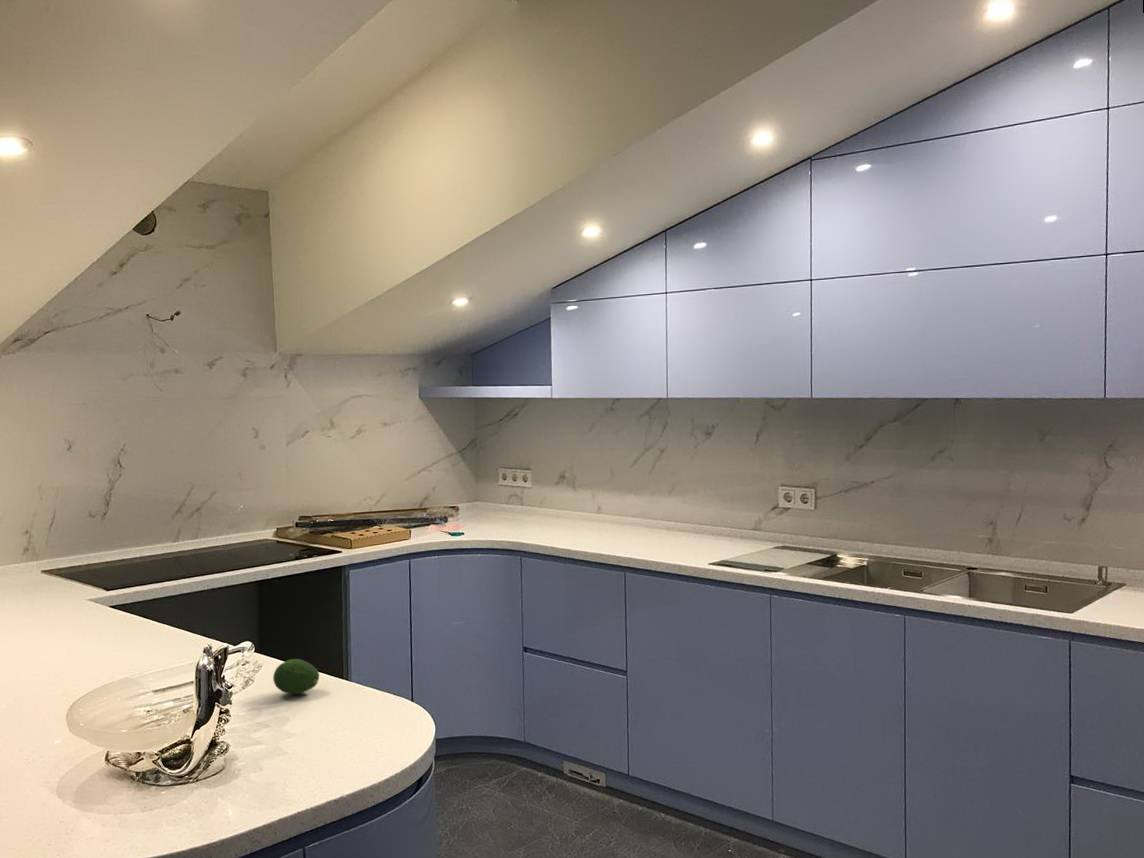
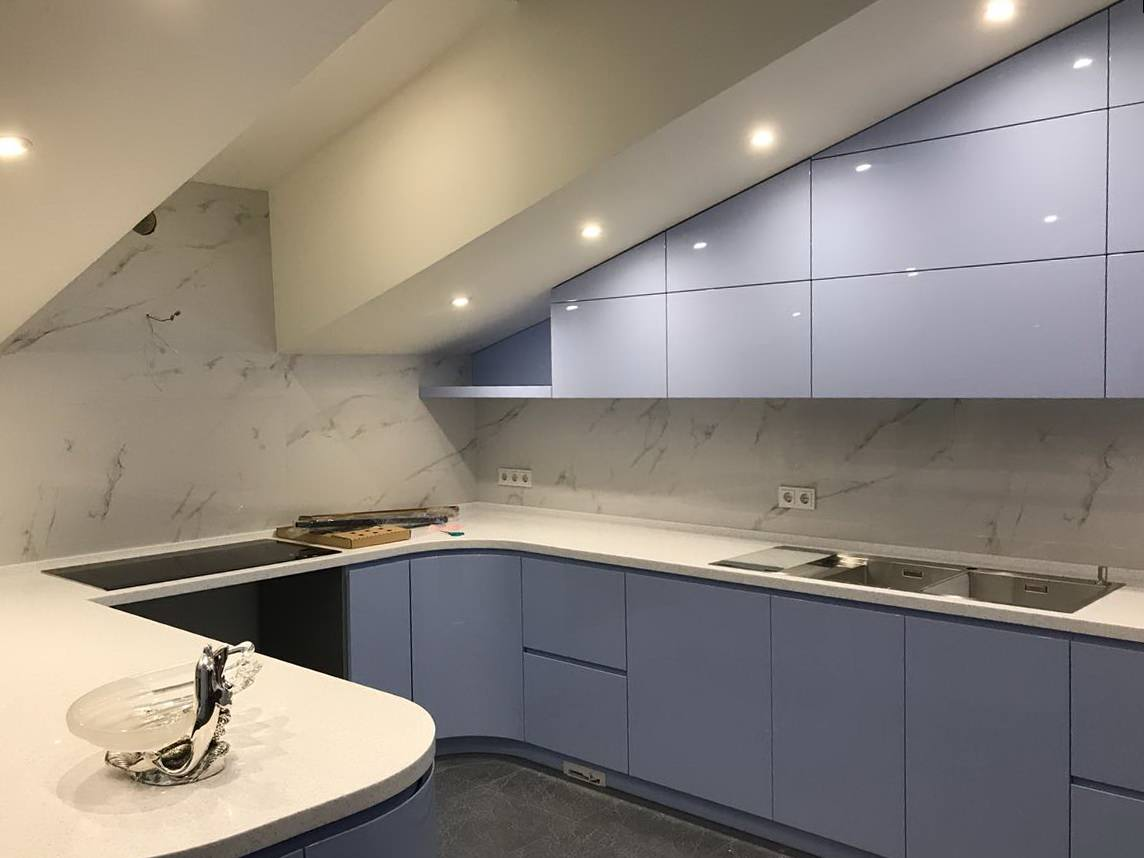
- fruit (296, 676)
